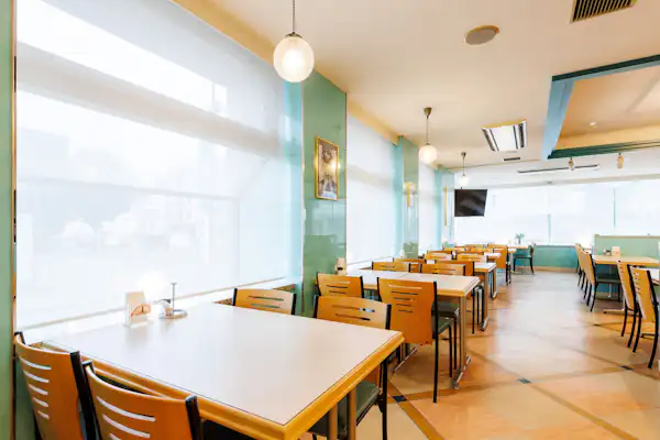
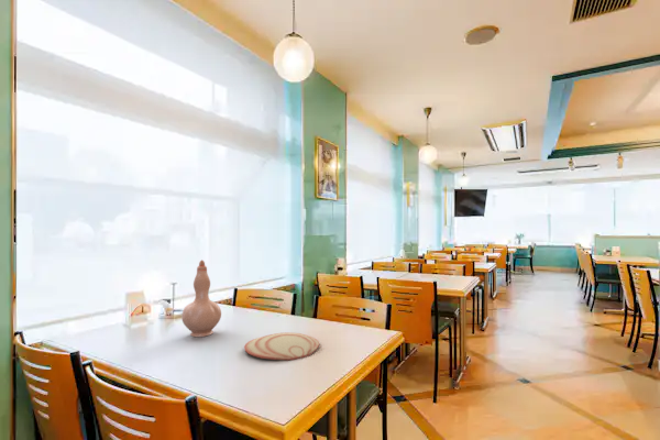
+ plate (282, 342)
+ vase (201, 296)
